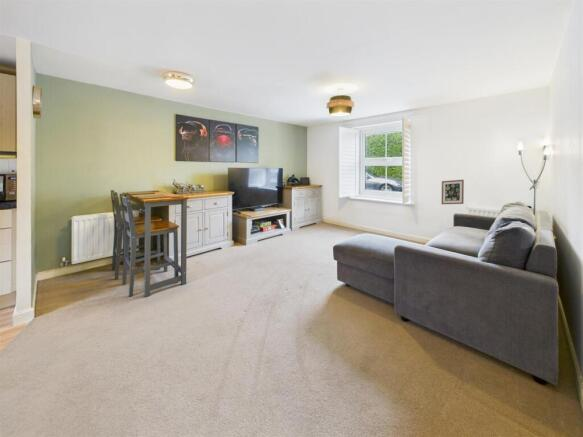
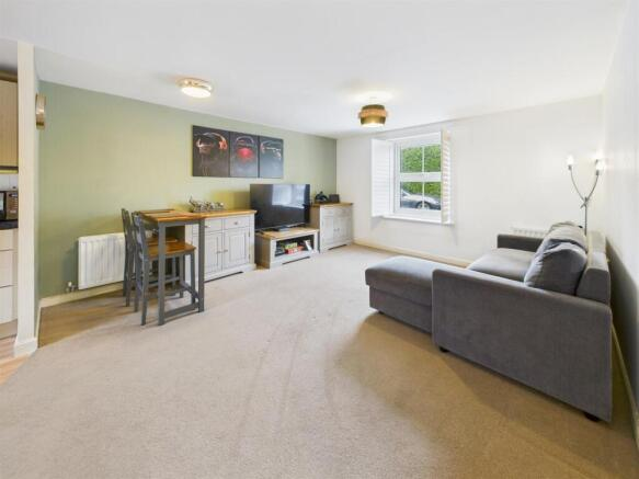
- wall art (452, 192)
